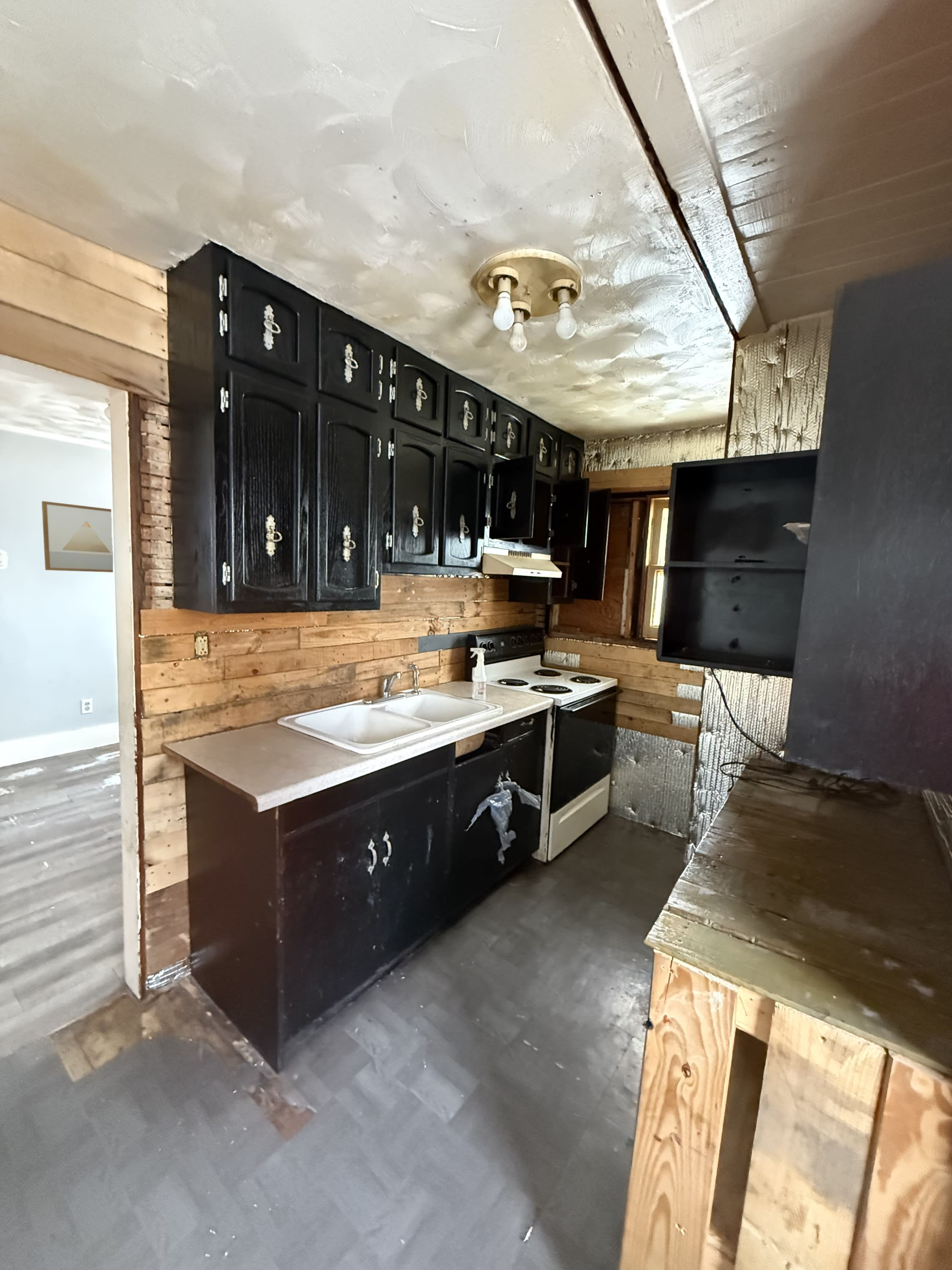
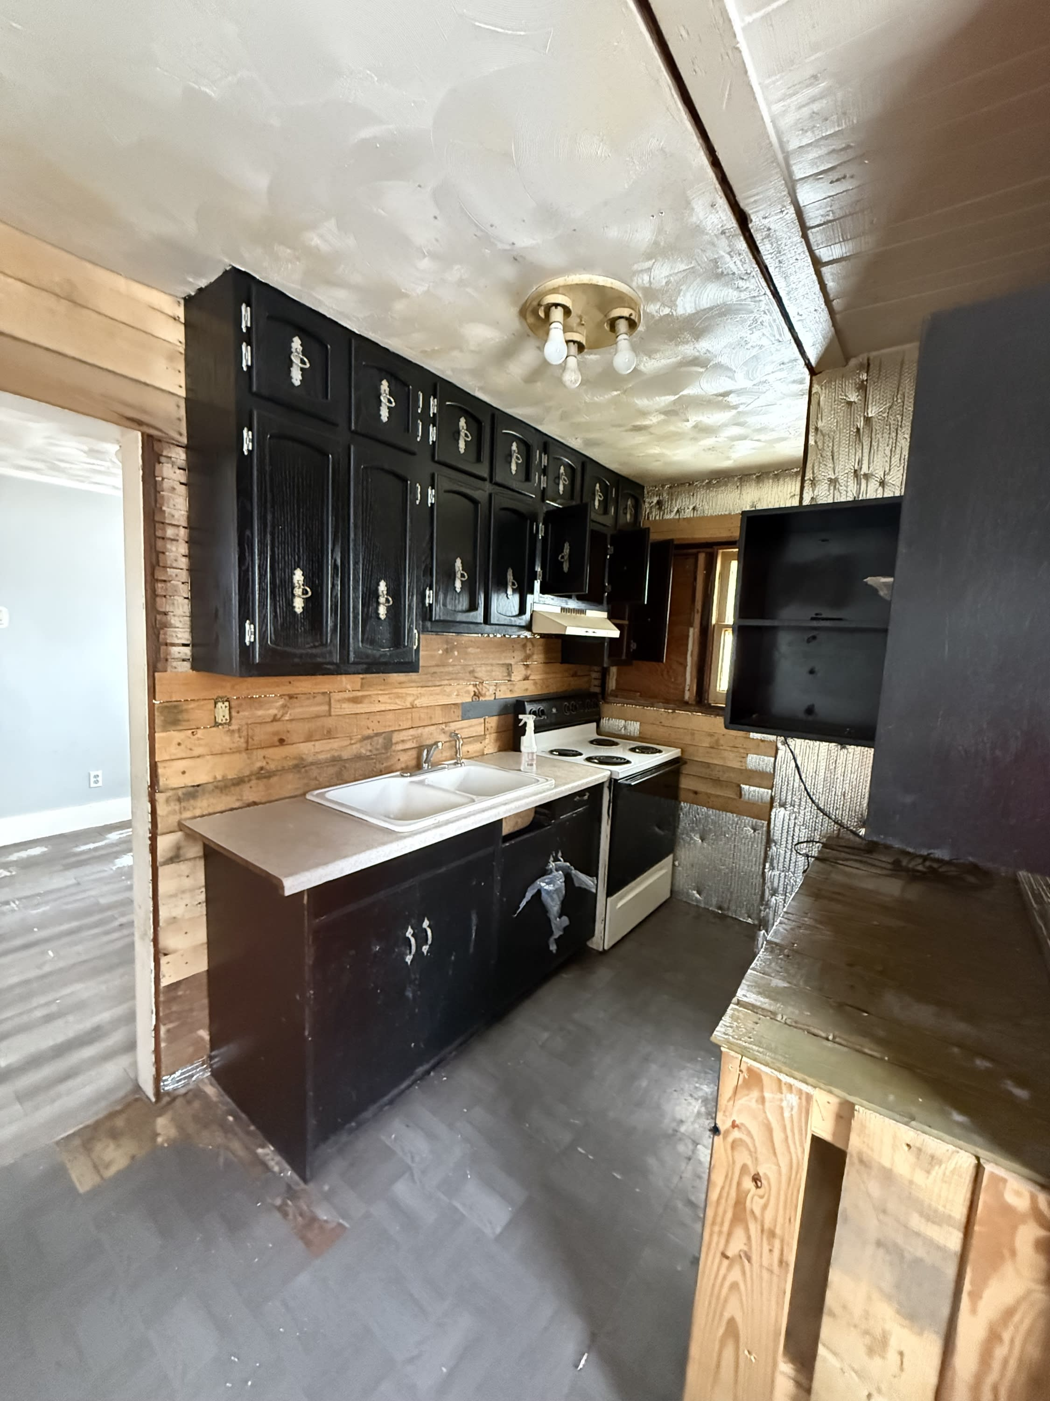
- wall art (86, 539)
